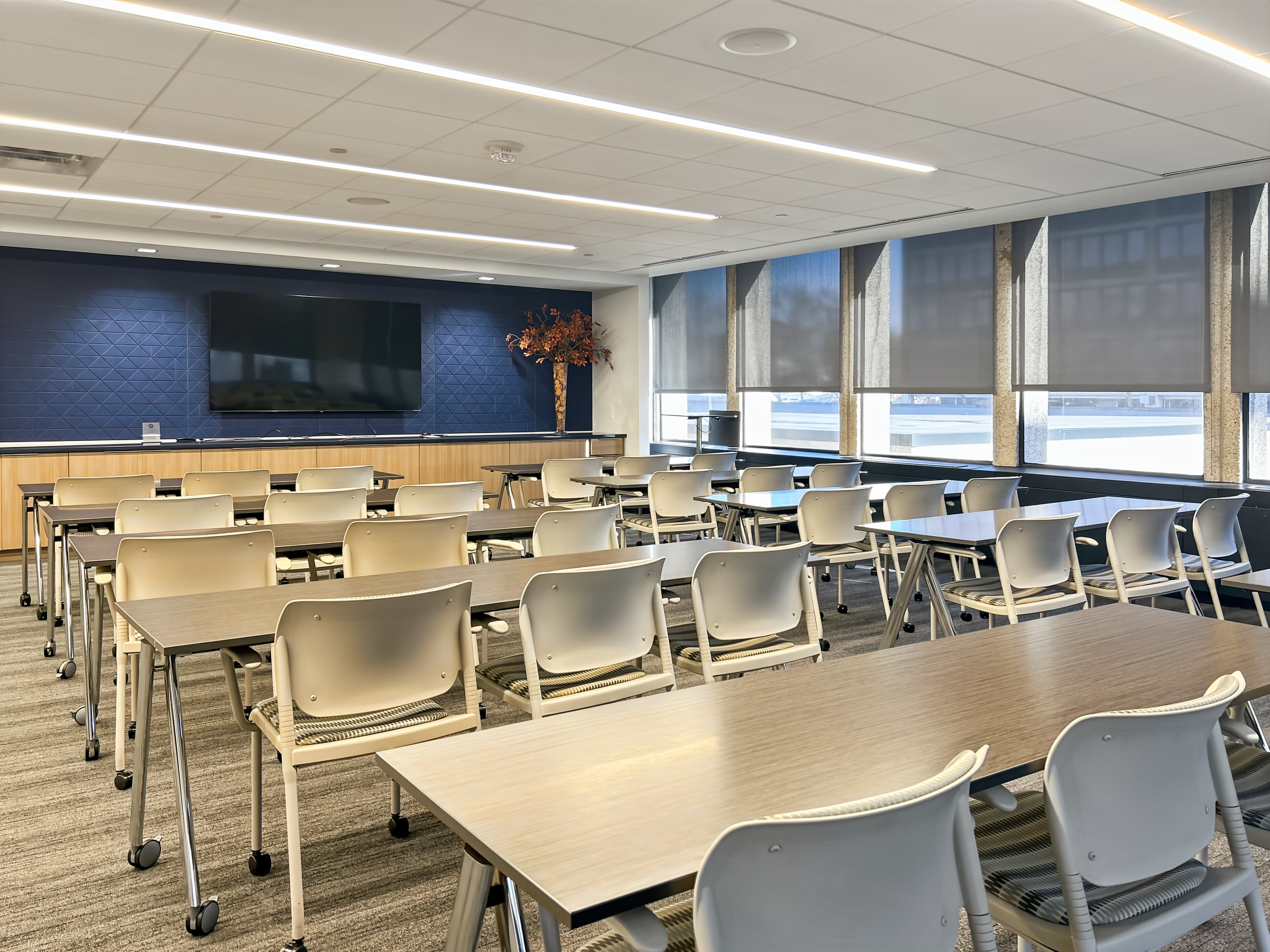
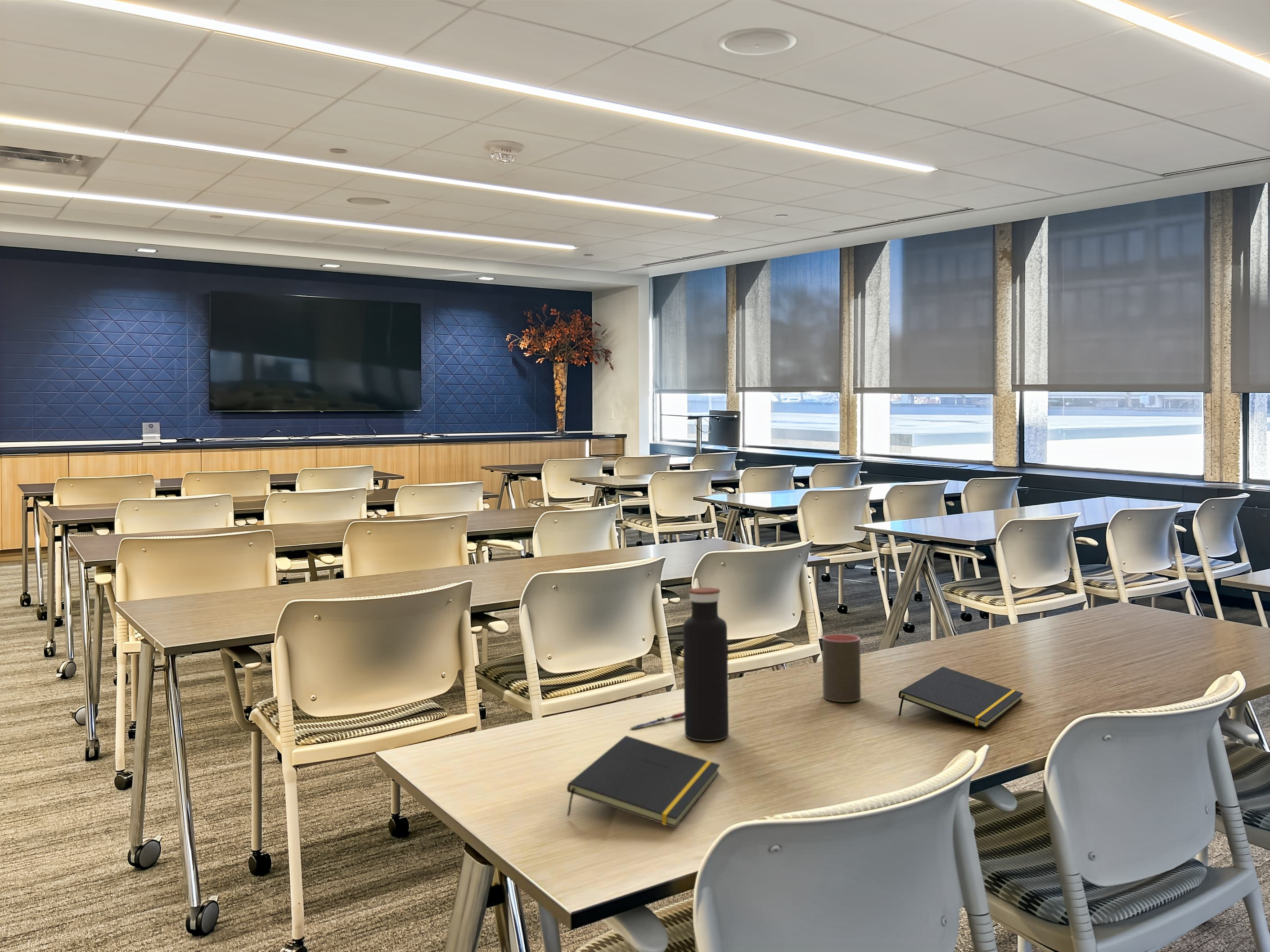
+ notepad (962, 695)
+ cup (841, 667)
+ notepad (648, 777)
+ pen (662, 719)
+ water bottle (705, 662)
